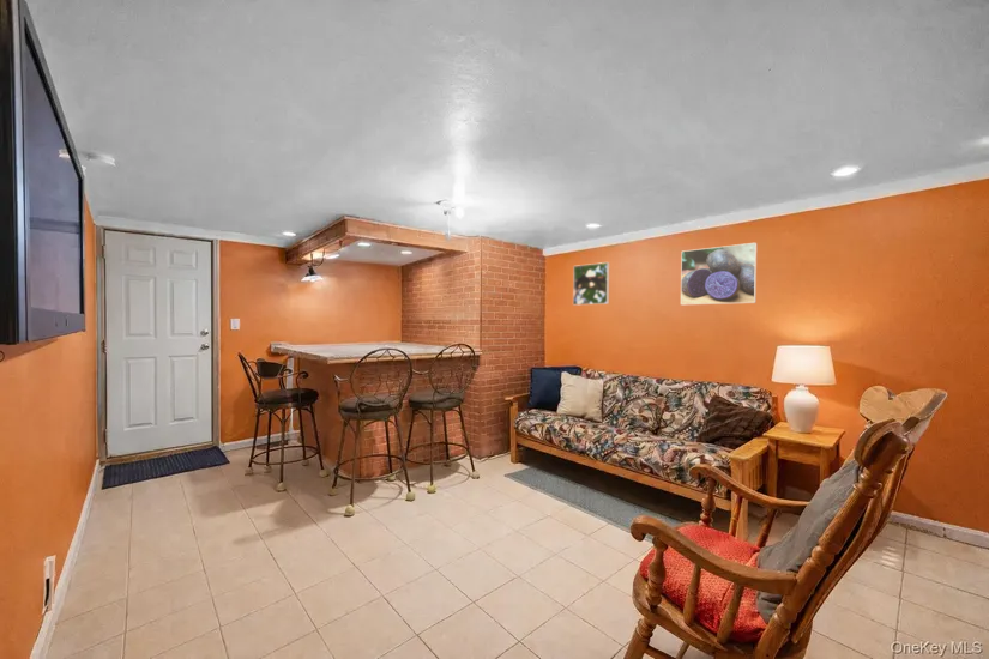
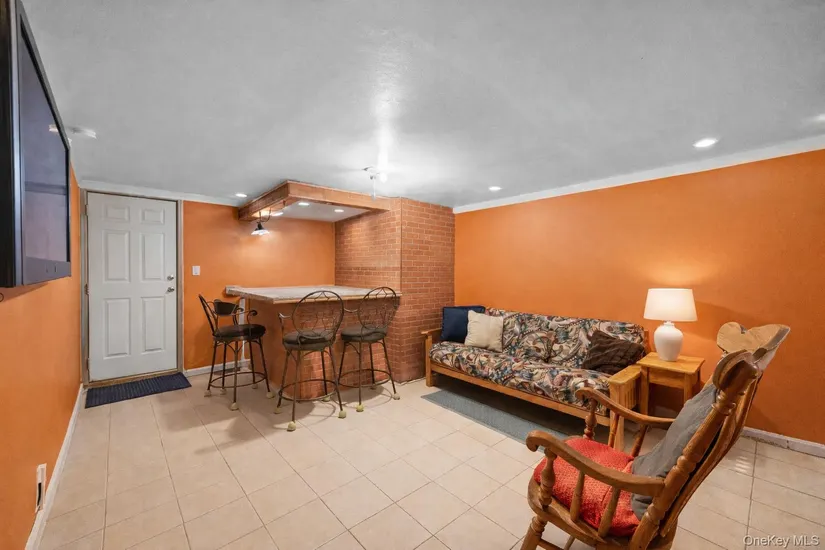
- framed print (716, 276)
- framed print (590, 284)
